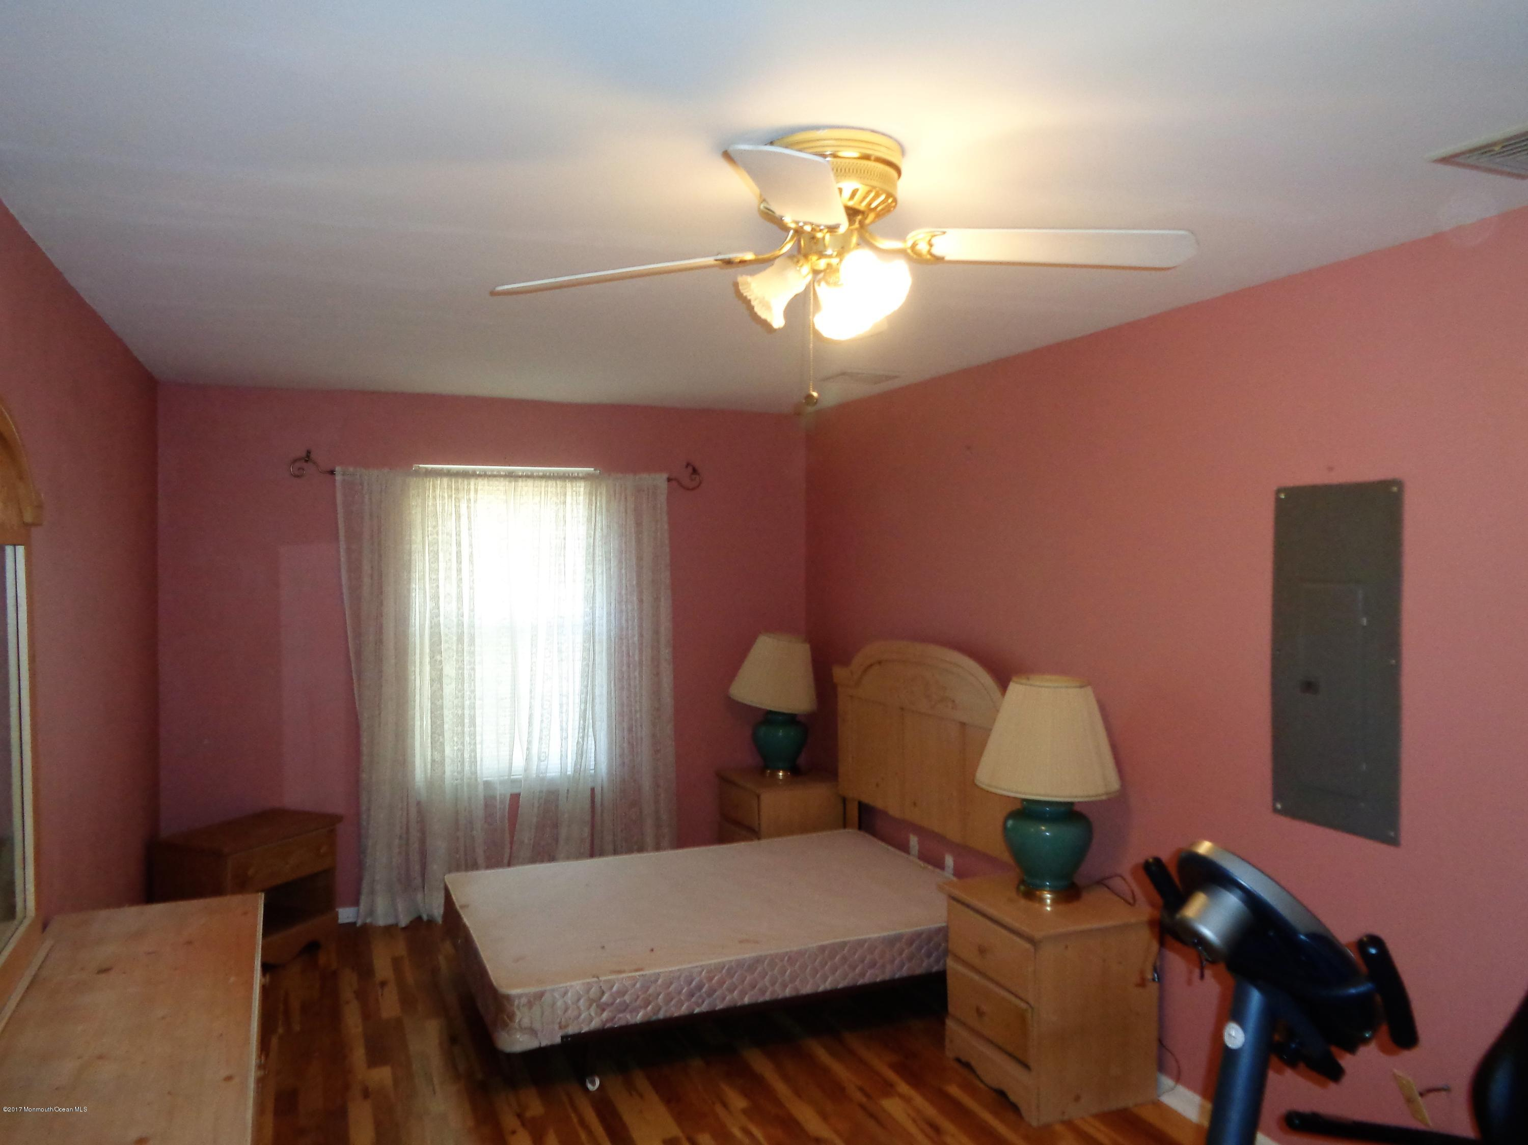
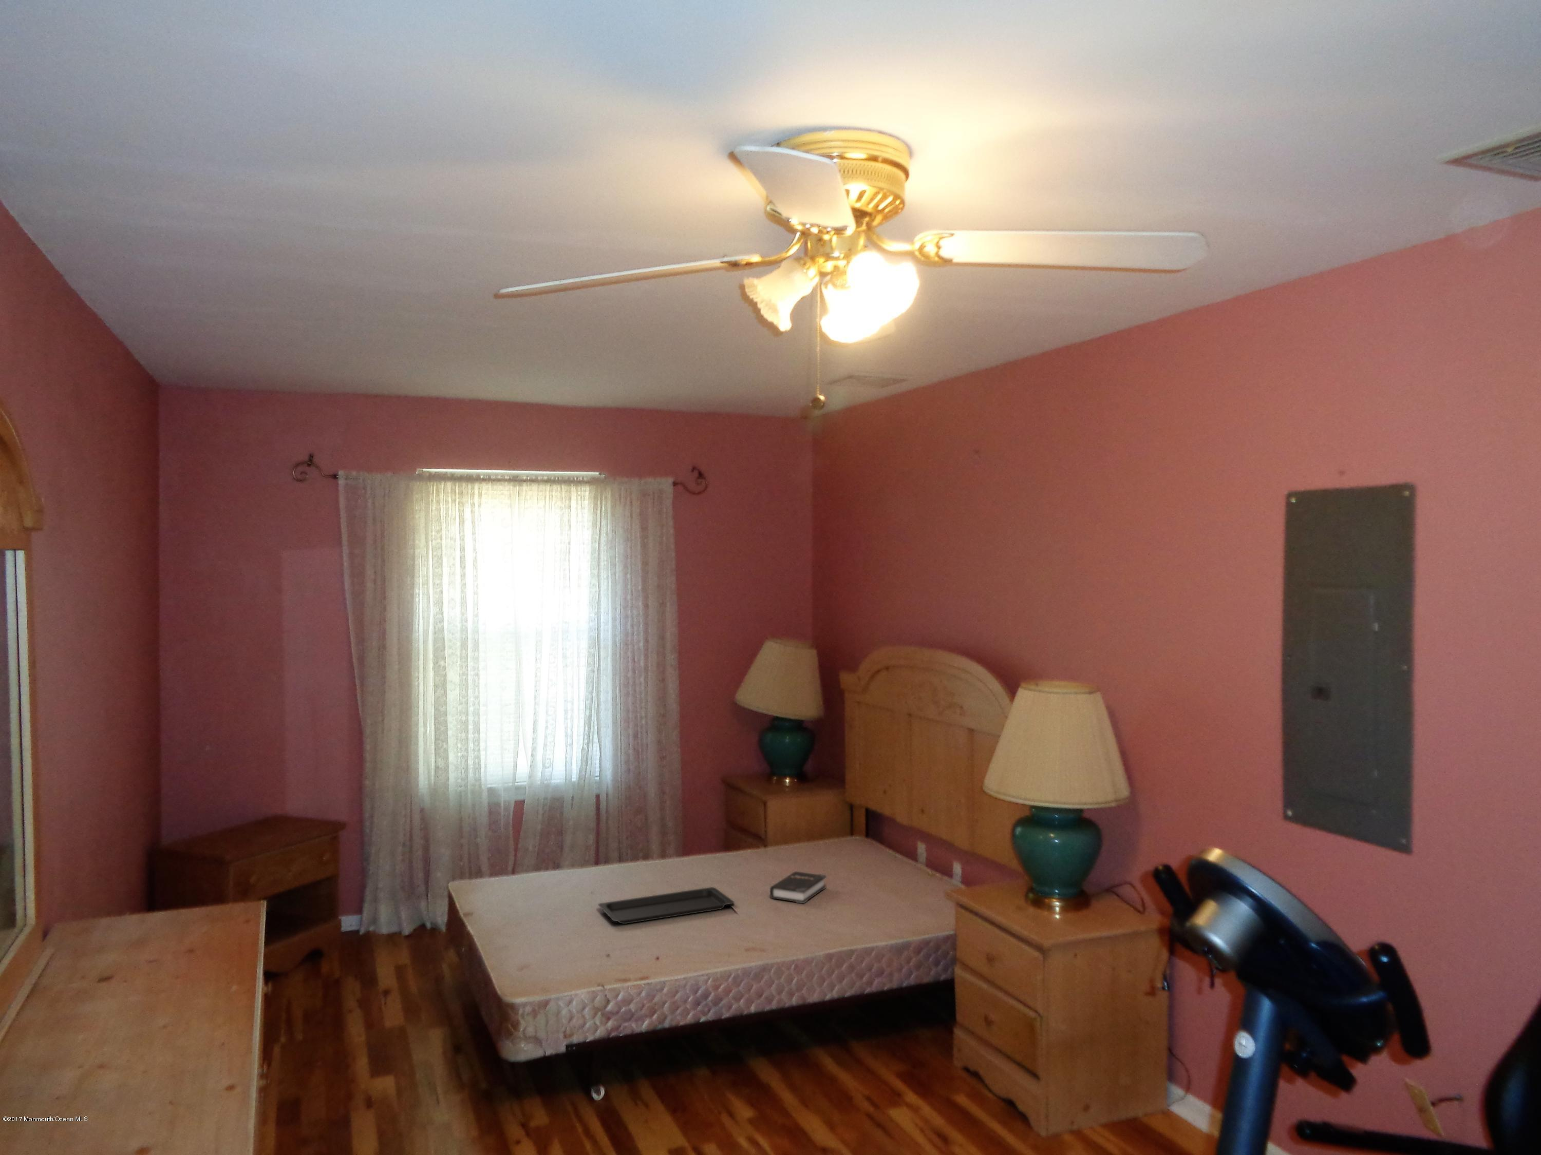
+ serving tray (666, 906)
+ hardback book (798, 887)
